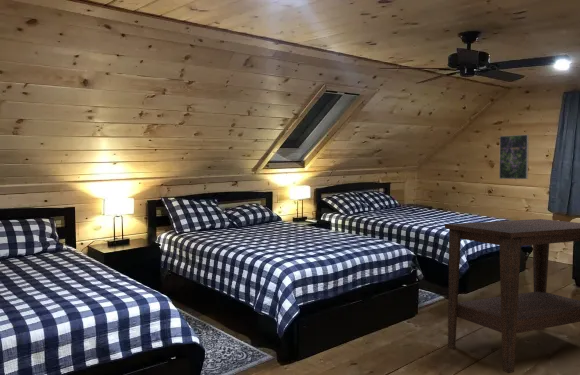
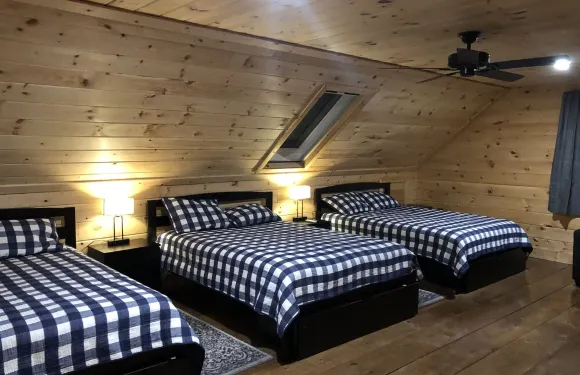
- side table (529, 292)
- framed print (513, 157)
